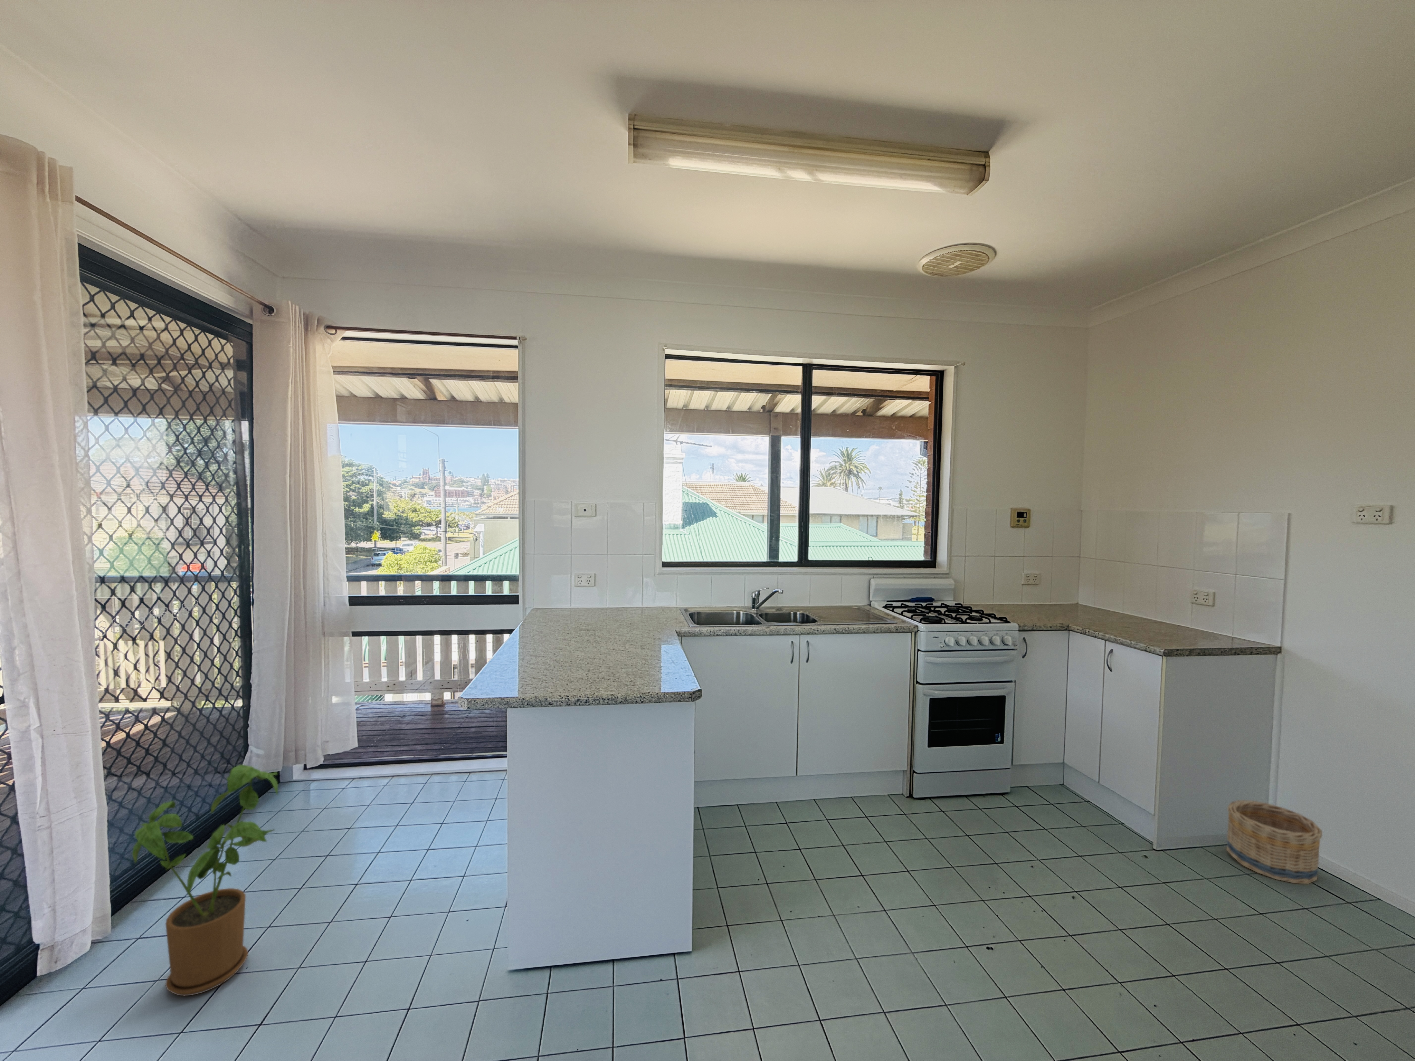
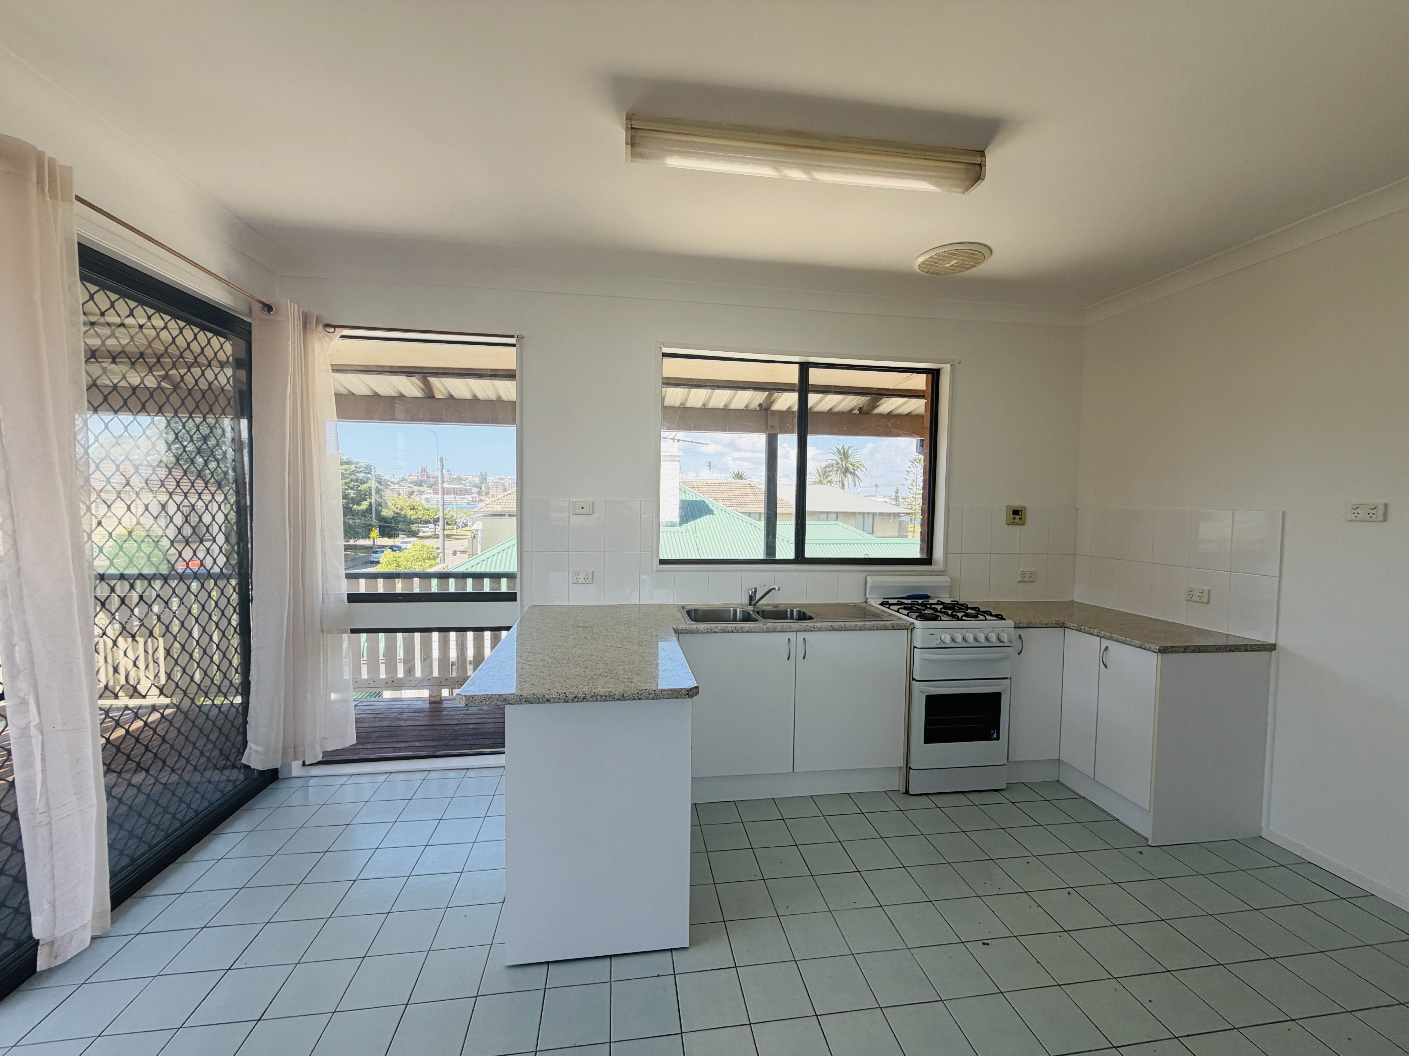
- basket (1271, 839)
- house plant (215, 876)
